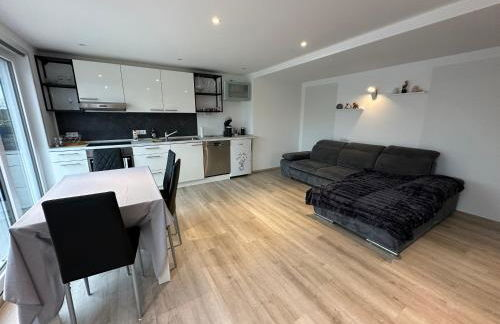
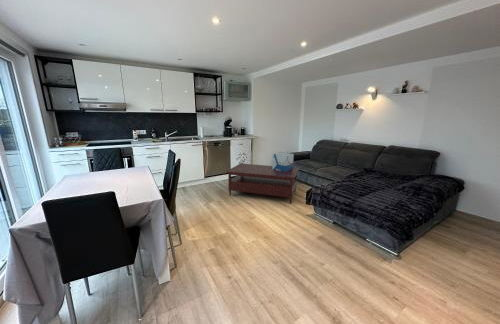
+ decorative cube (283, 161)
+ coffee table (263, 181)
